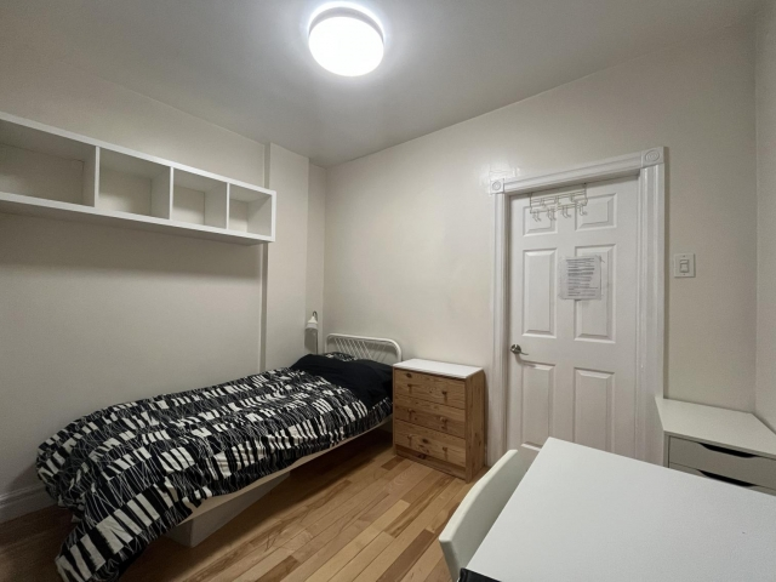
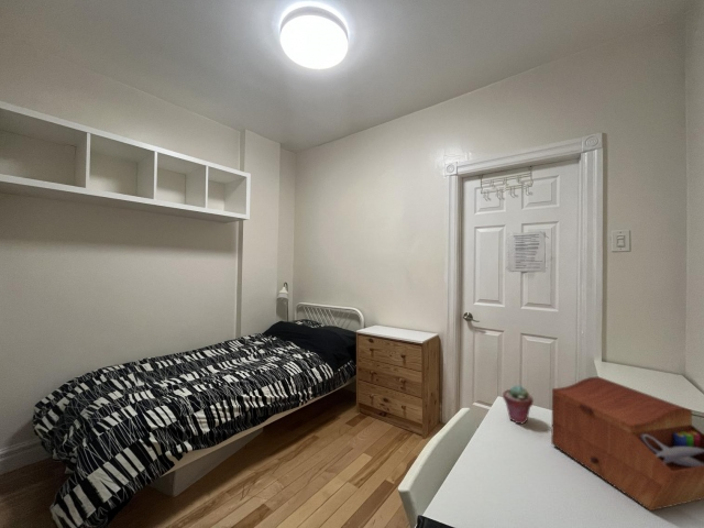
+ sewing box (628, 436)
+ potted succulent (517, 402)
